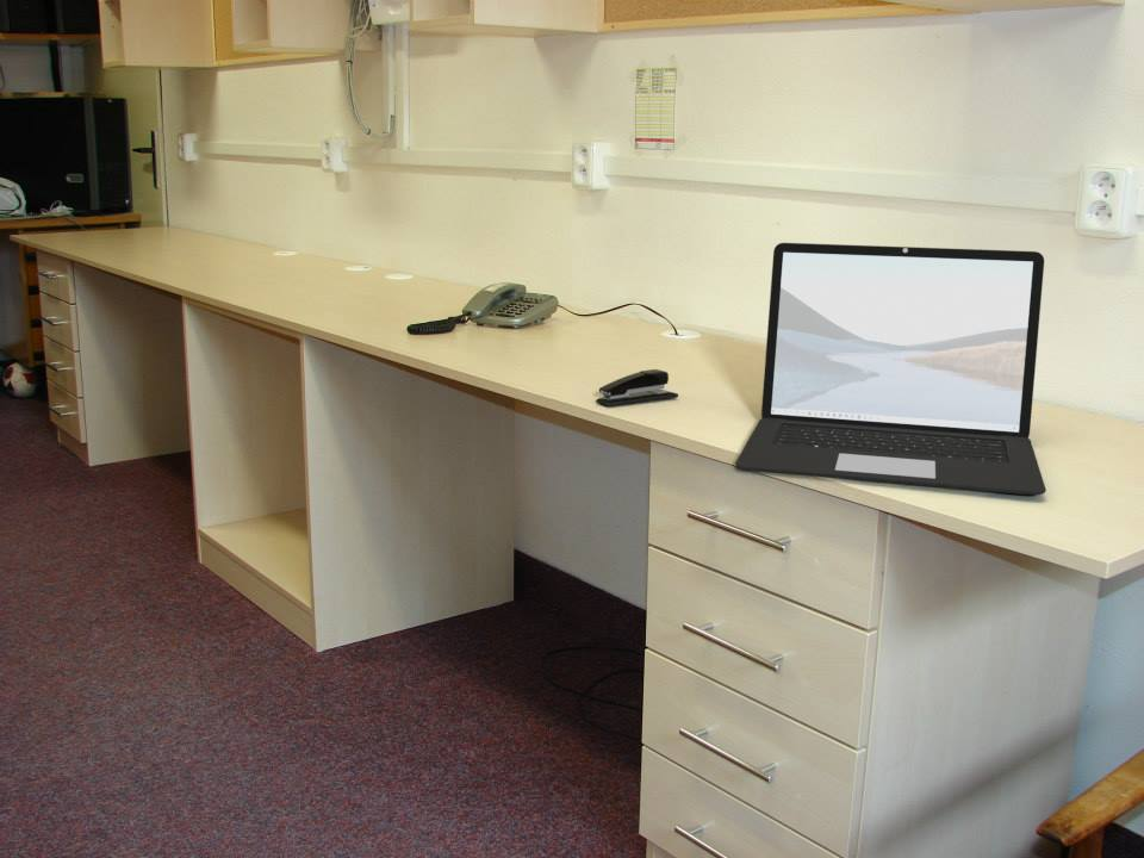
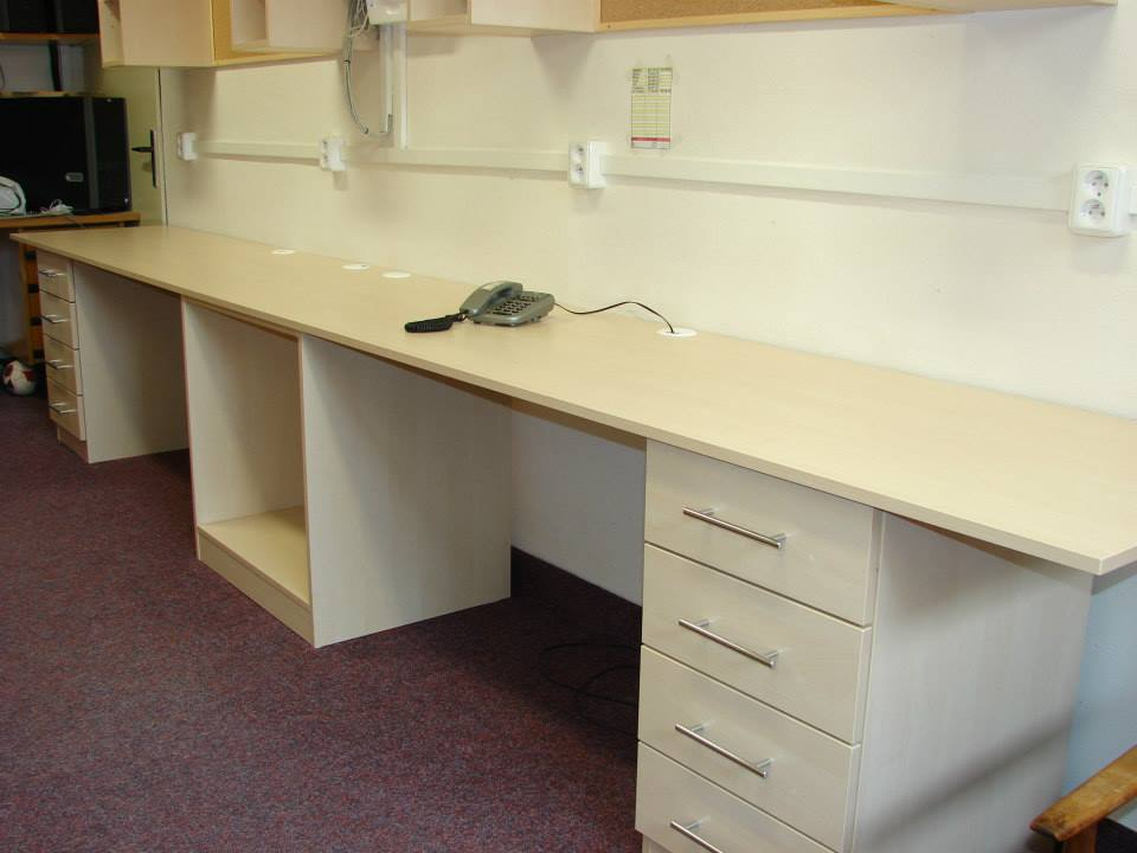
- stapler (636, 386)
- laptop (895, 356)
